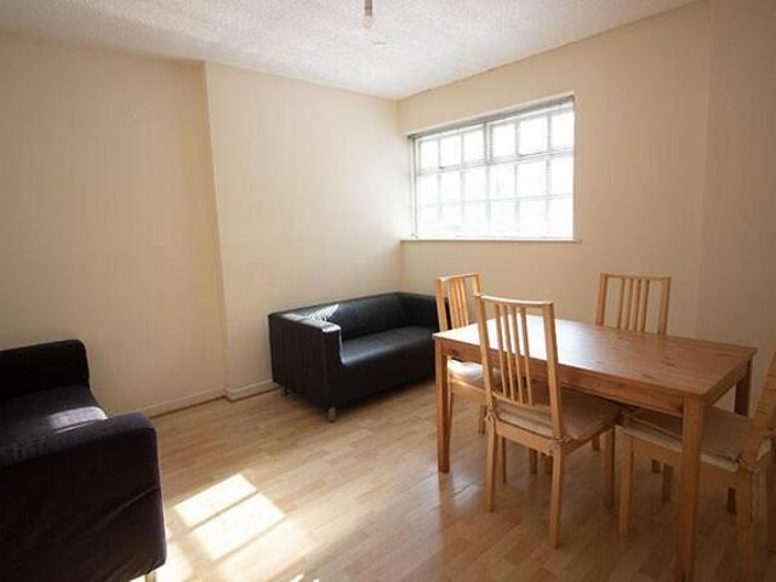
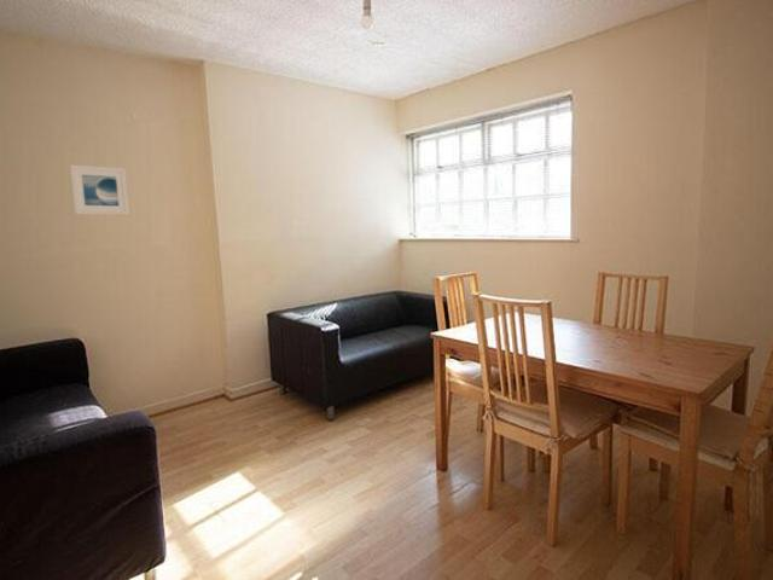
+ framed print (100, 190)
